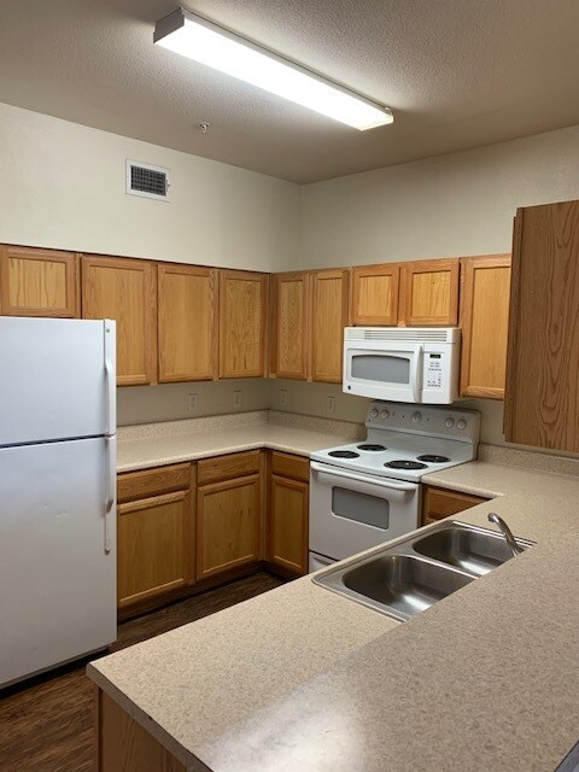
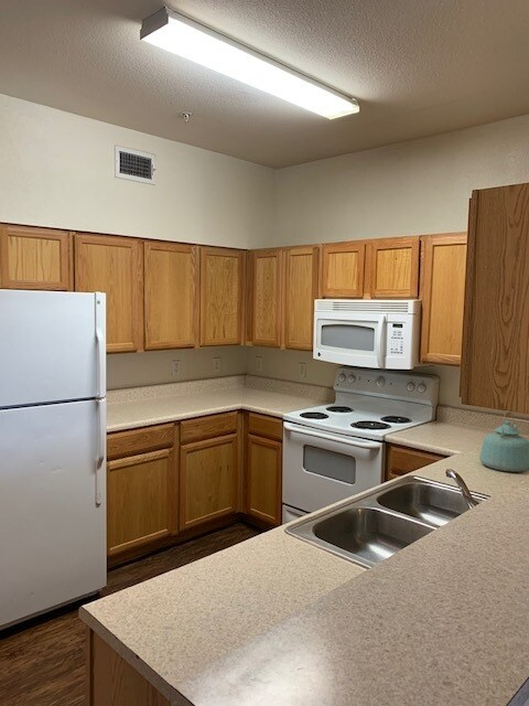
+ kettle (508, 437)
